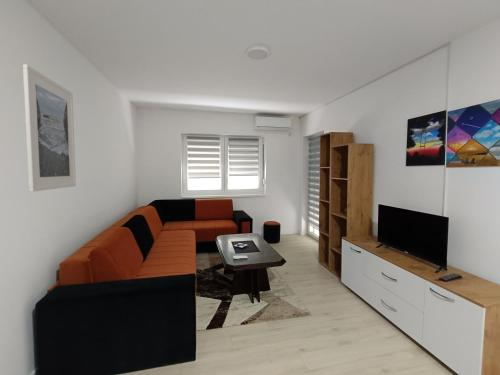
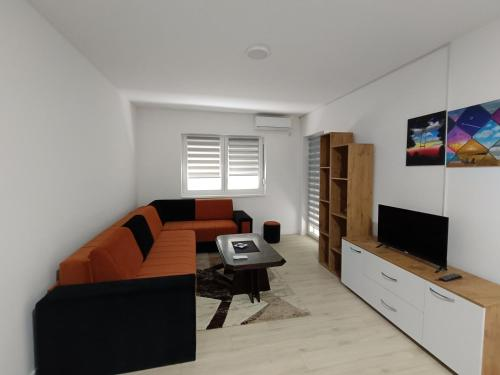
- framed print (53, 135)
